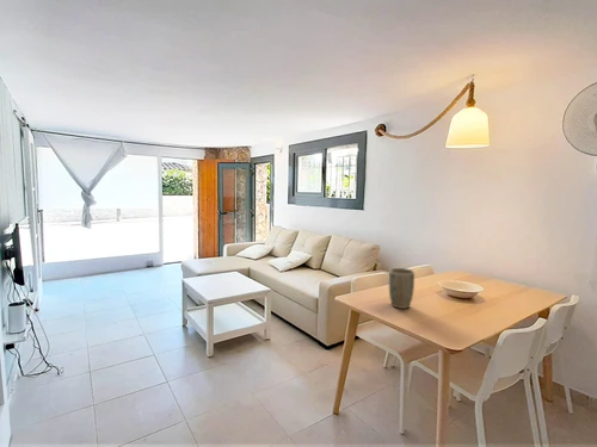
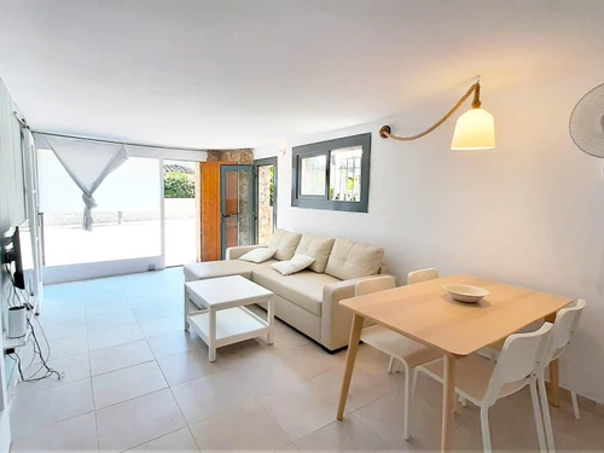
- plant pot (401, 287)
